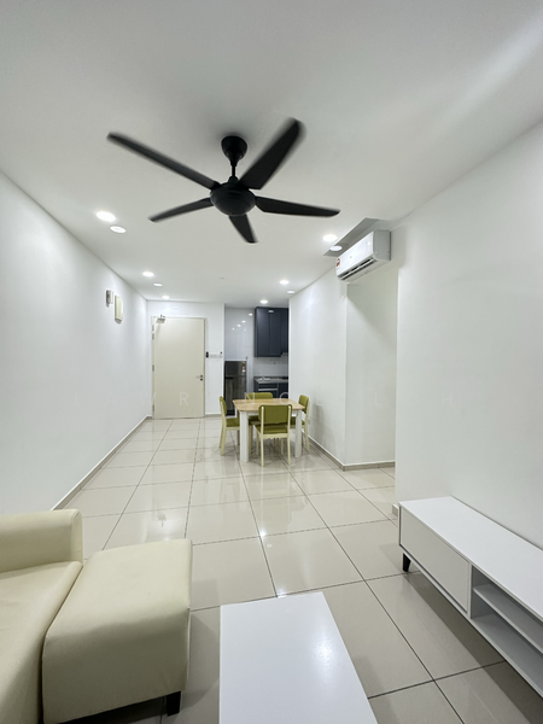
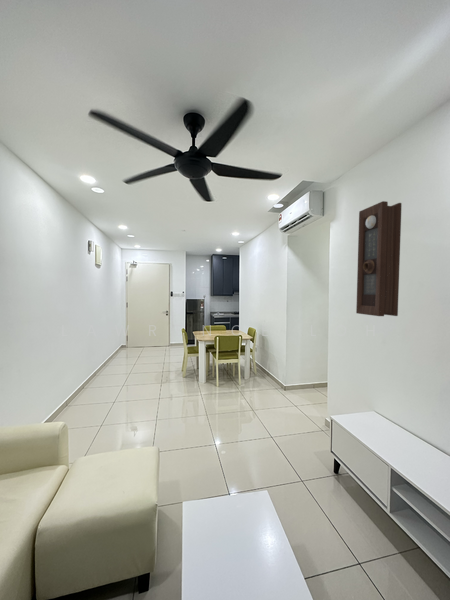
+ pendulum clock (372, 261)
